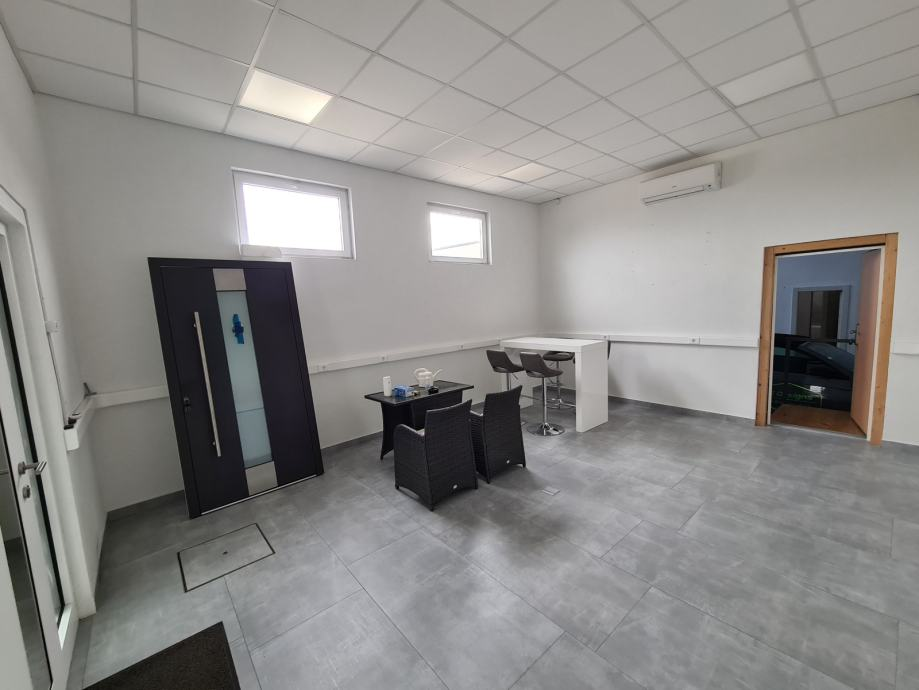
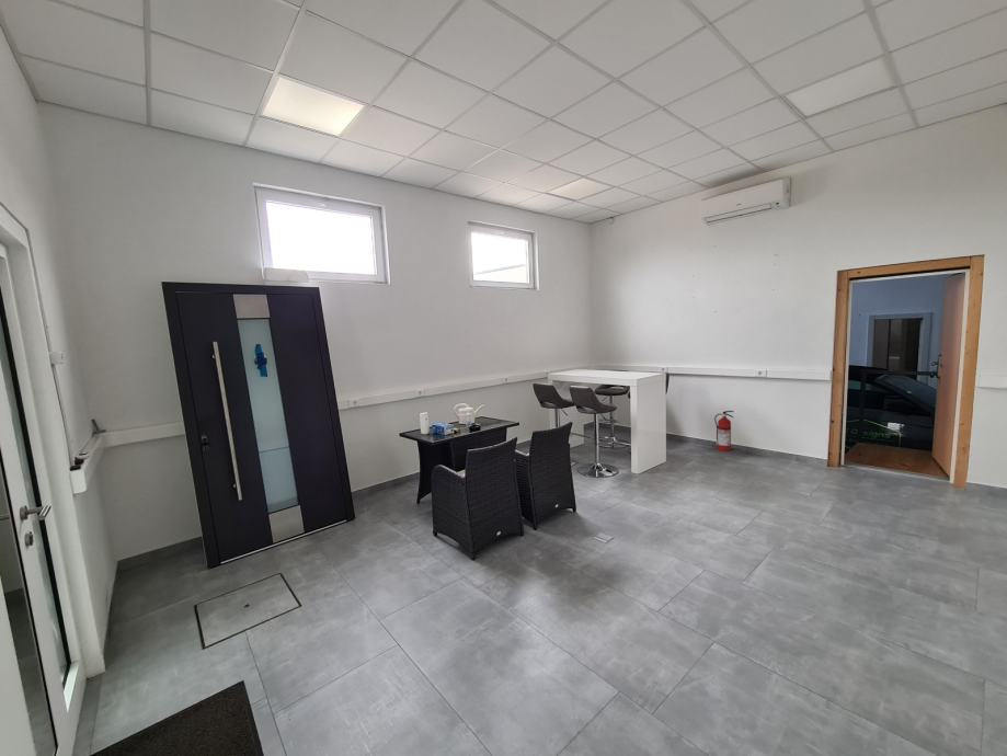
+ fire extinguisher (723, 429)
